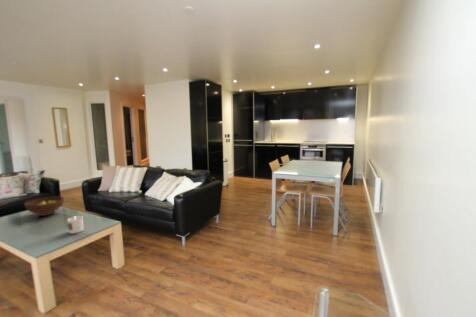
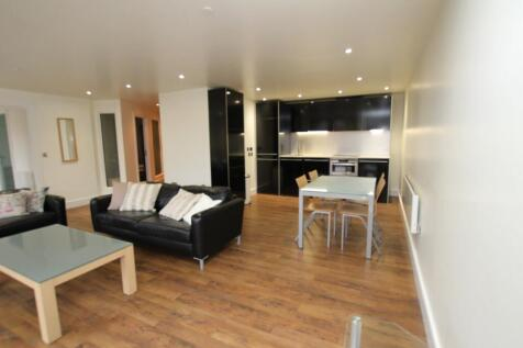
- fruit bowl (45, 207)
- candle (75, 223)
